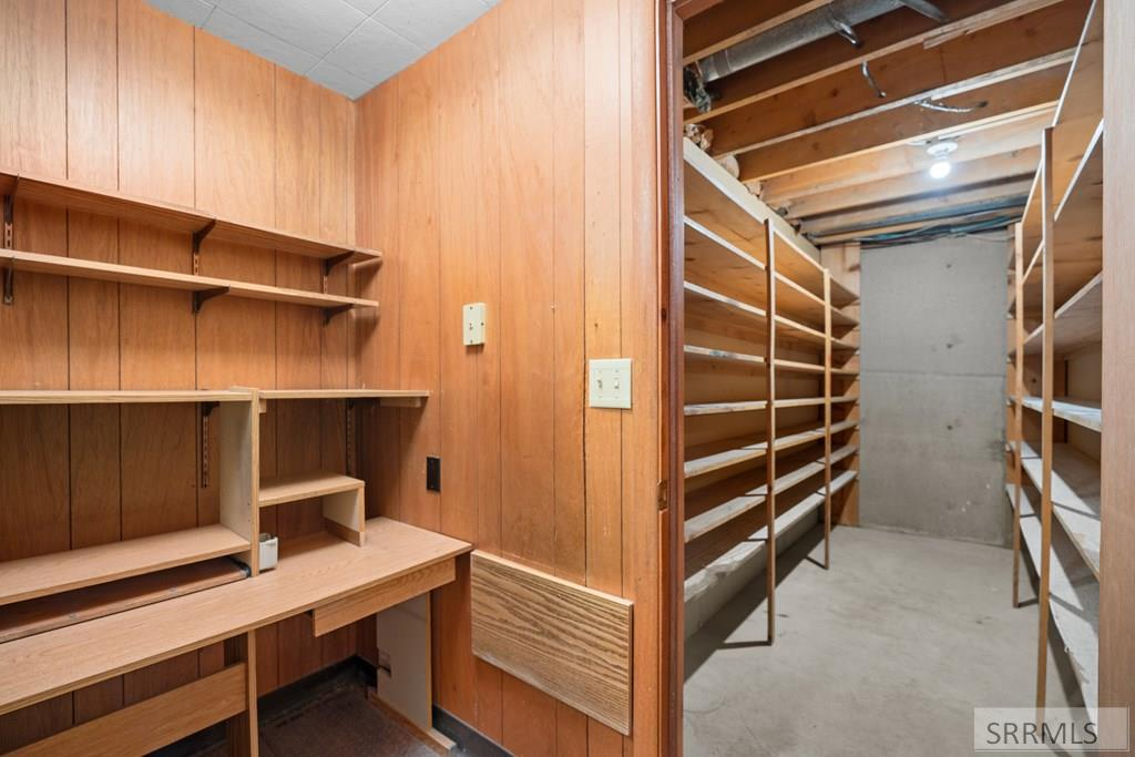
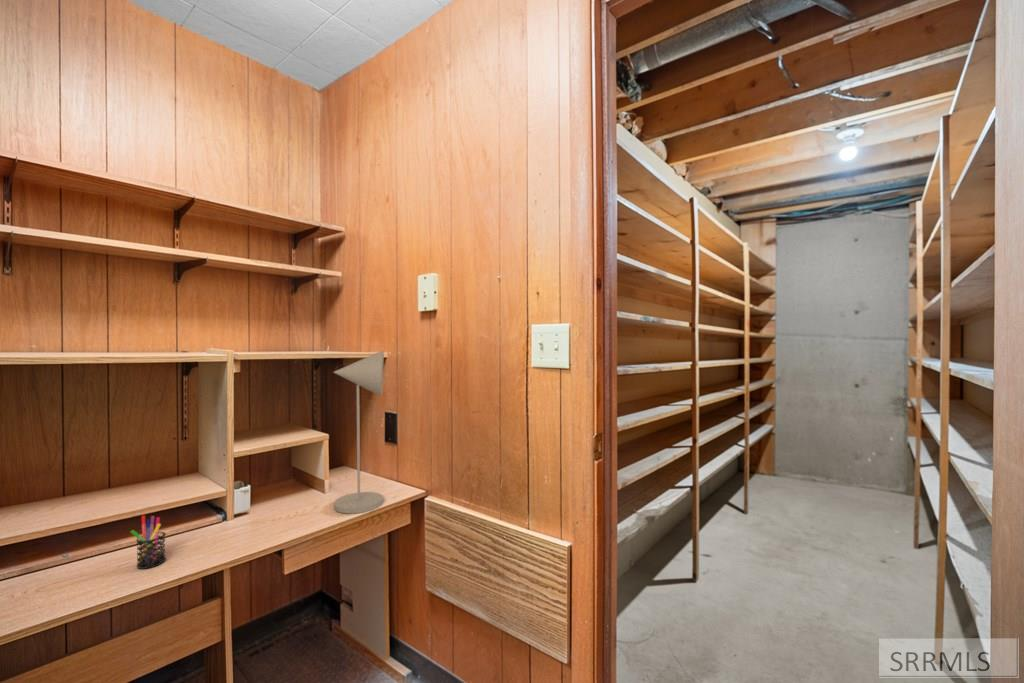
+ desk lamp (358, 427)
+ pen holder (147, 540)
